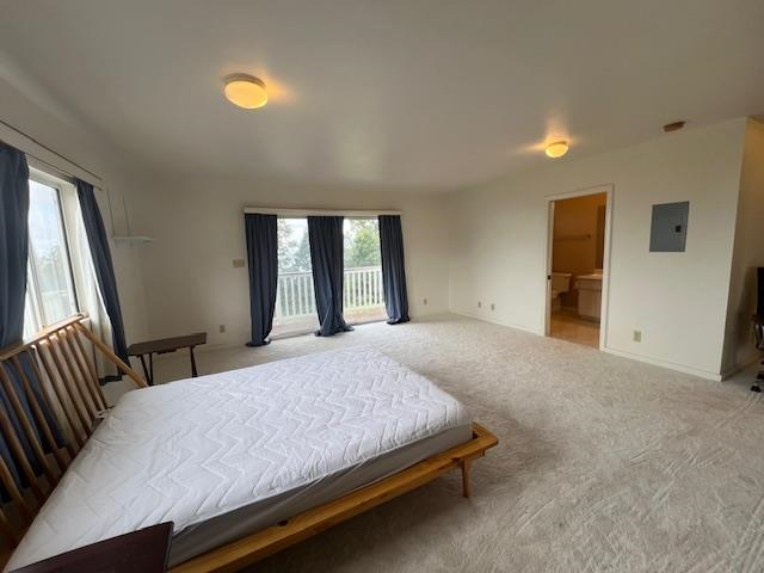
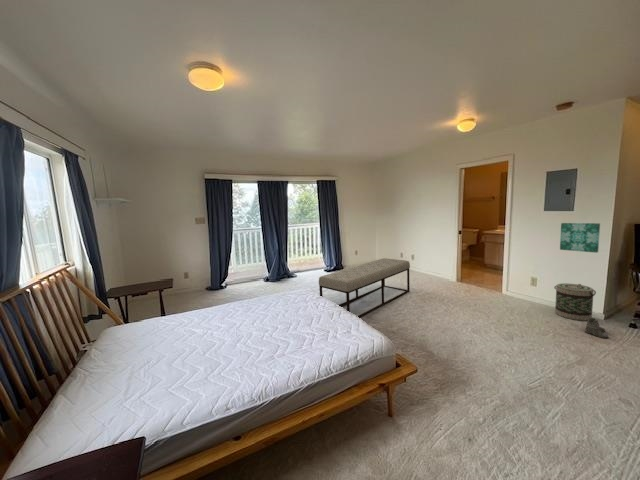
+ basket (574, 300)
+ boots (596, 327)
+ wall art (579, 237)
+ bench (369, 284)
